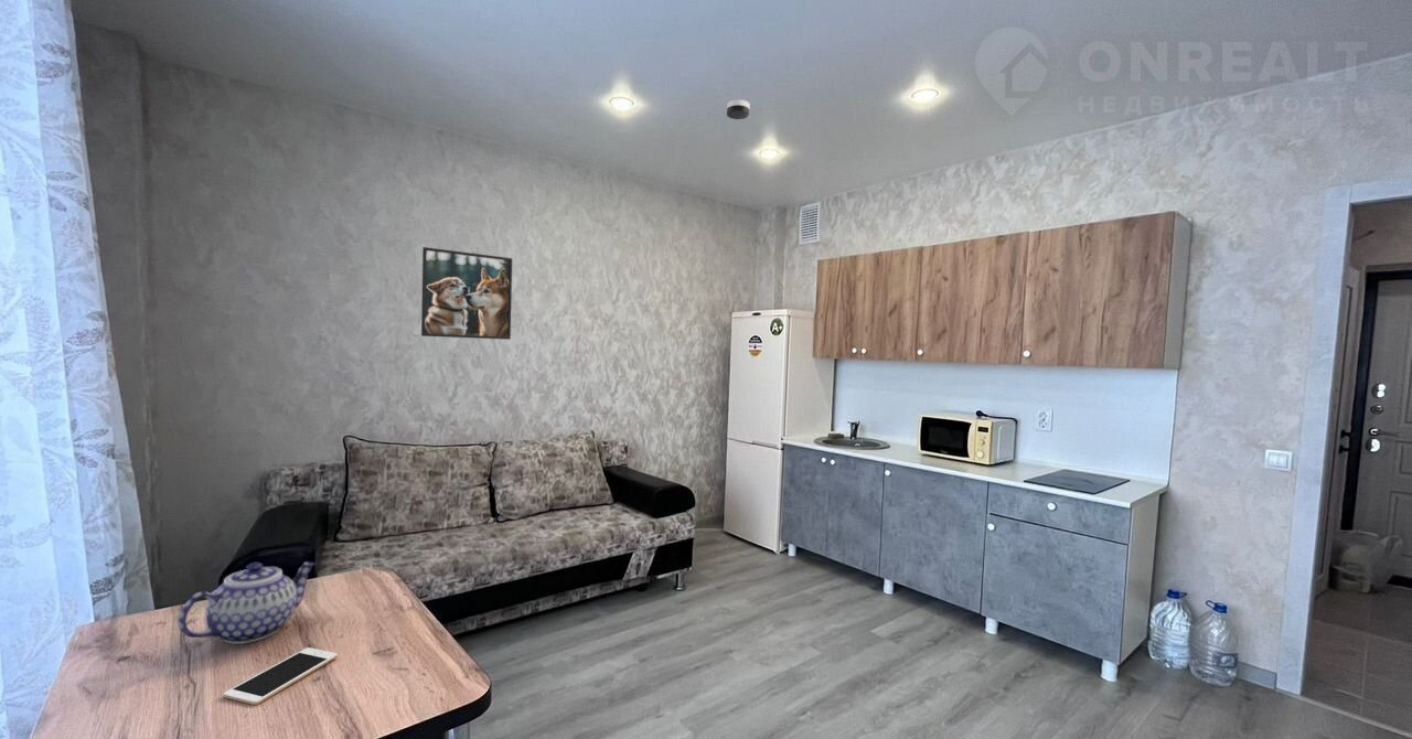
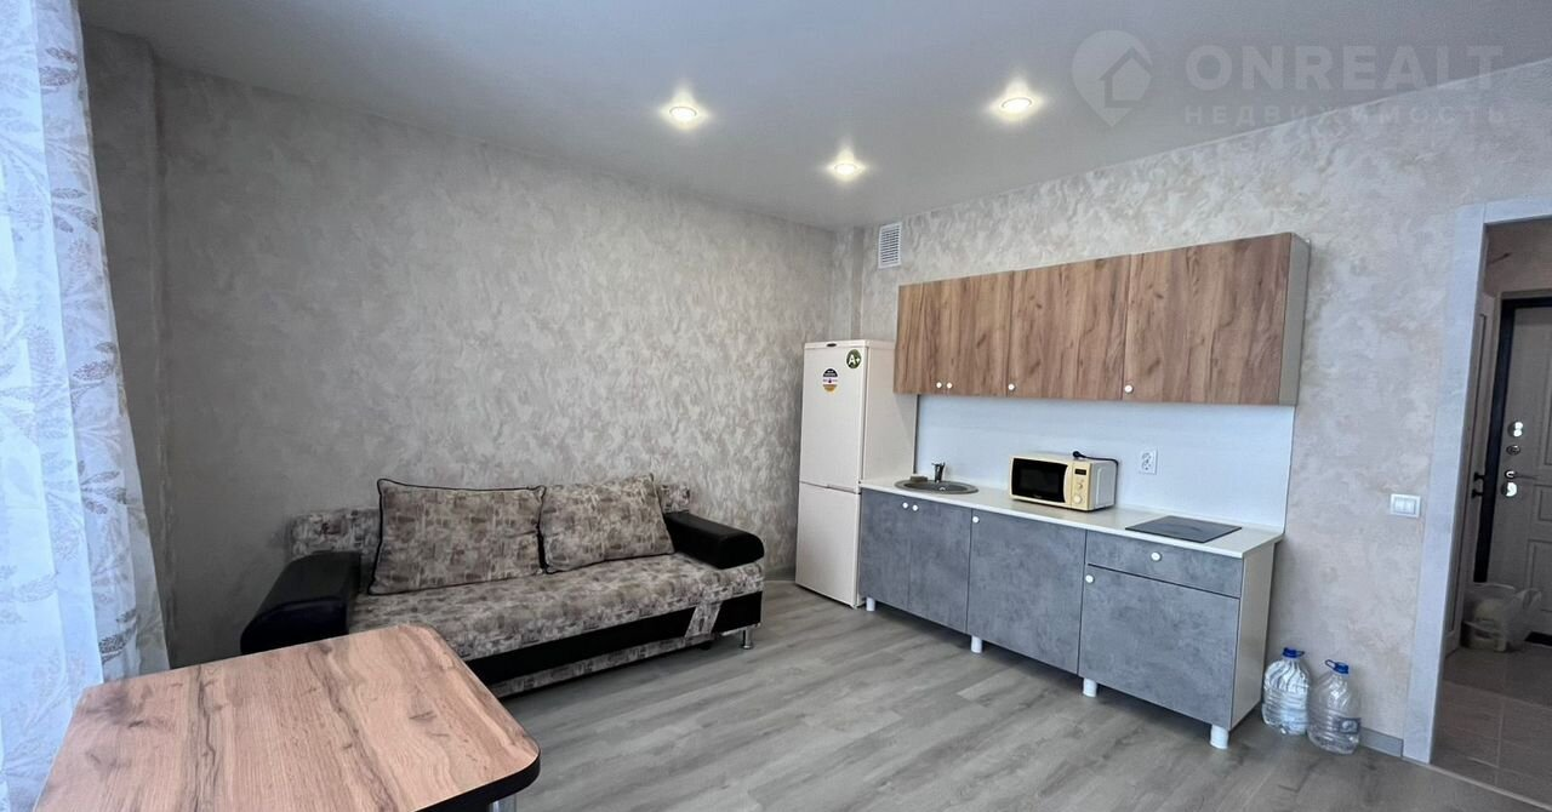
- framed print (468, 294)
- smoke detector (738, 109)
- teapot (253, 597)
- cell phone (284, 674)
